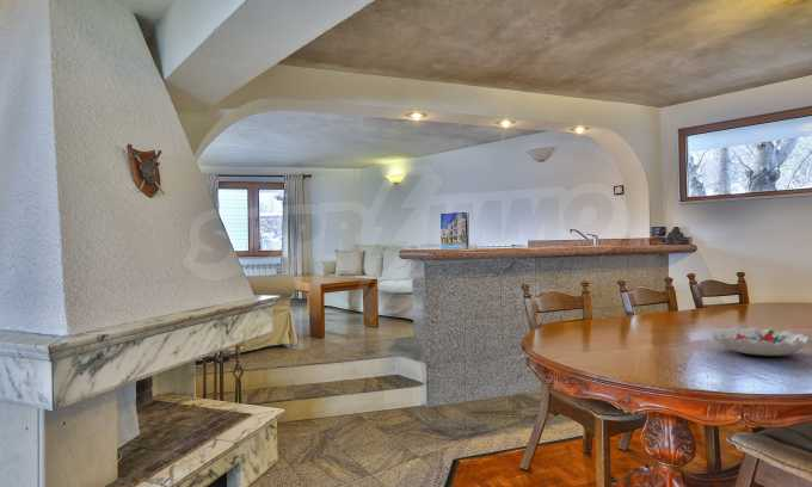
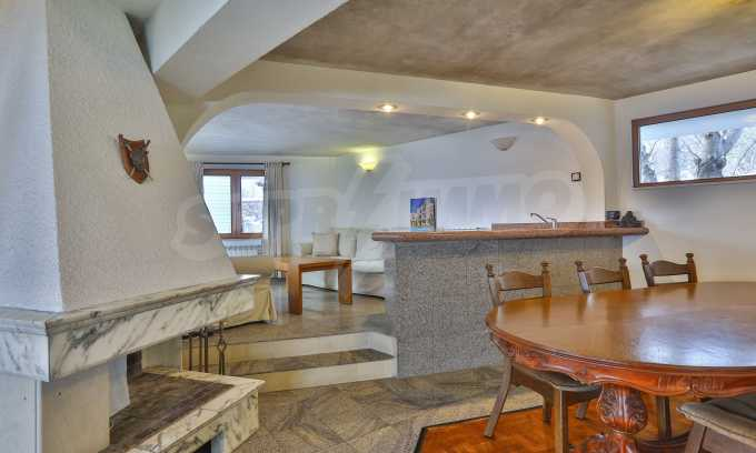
- decorative bowl (758, 343)
